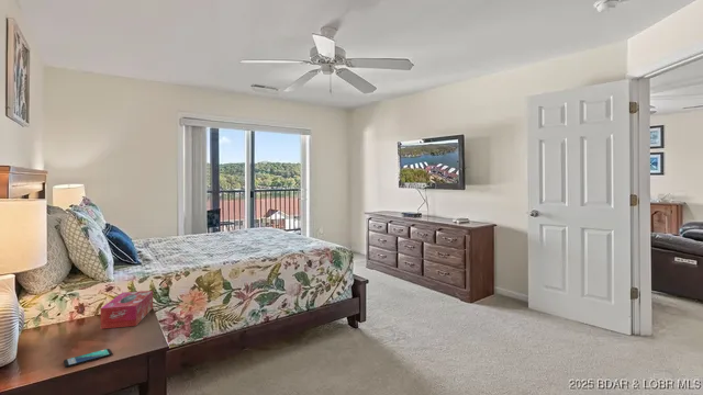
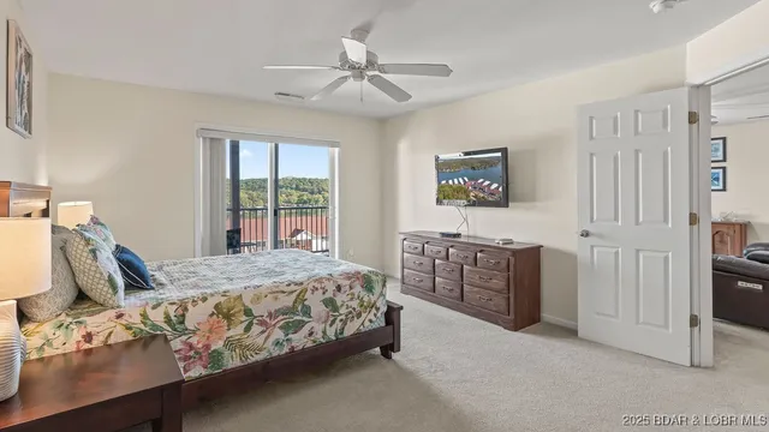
- tissue box (129, 307)
- smartphone (88, 357)
